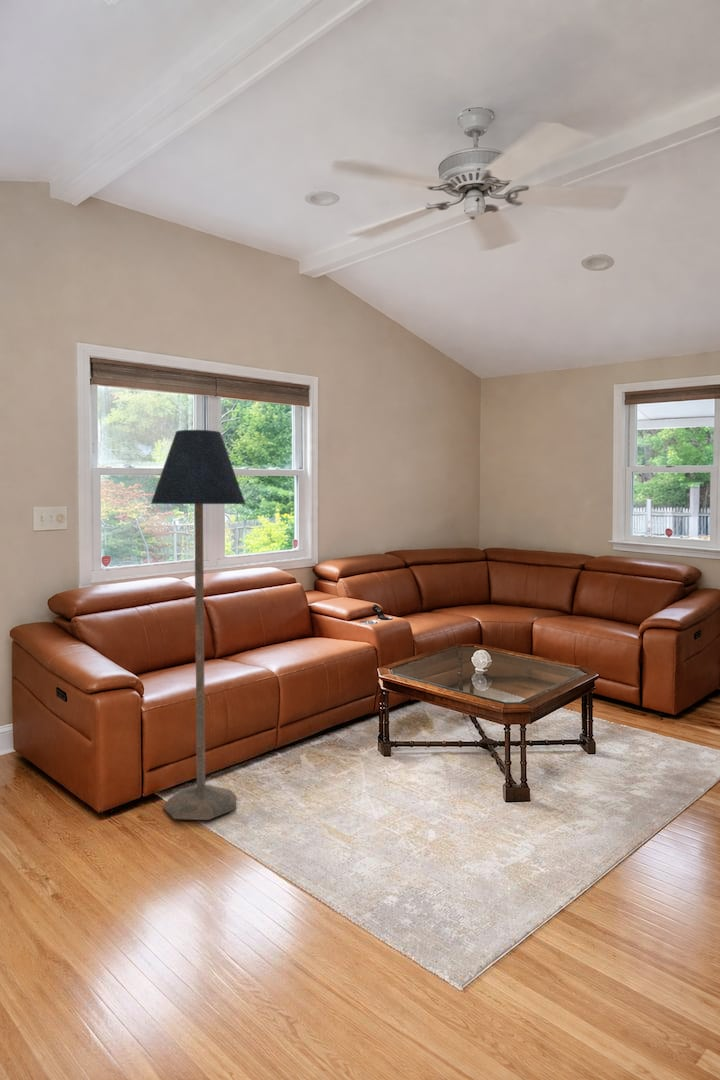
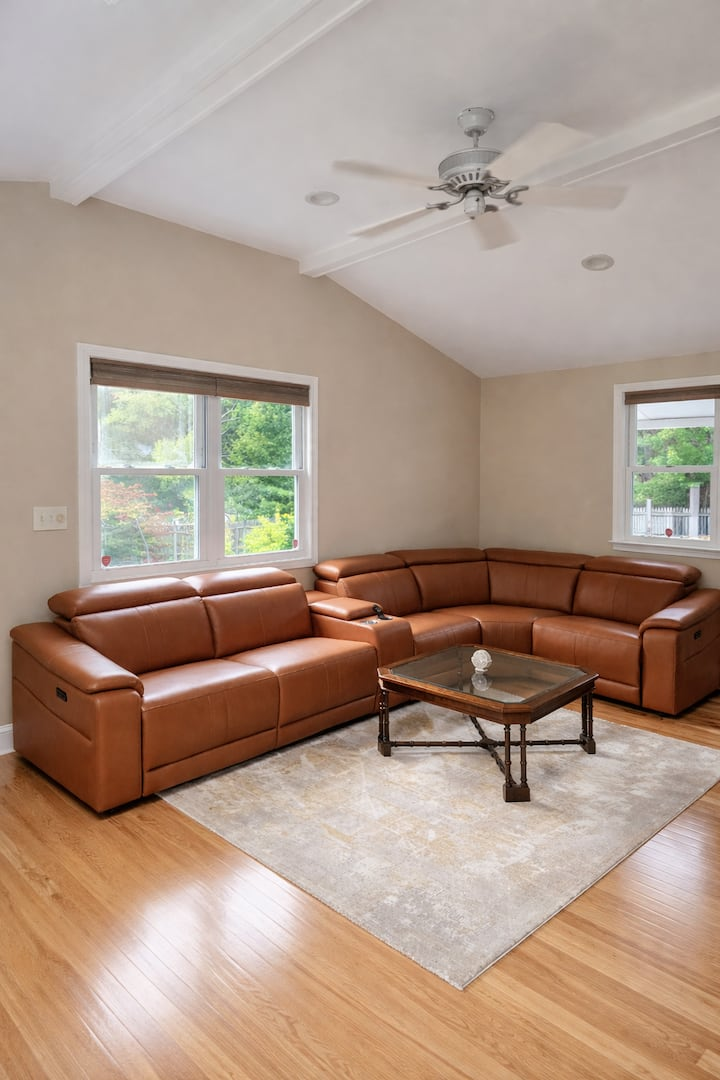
- floor lamp (199, 620)
